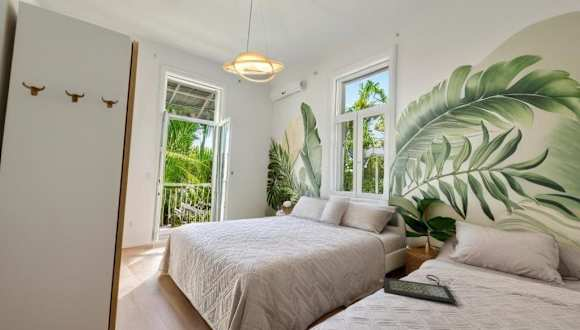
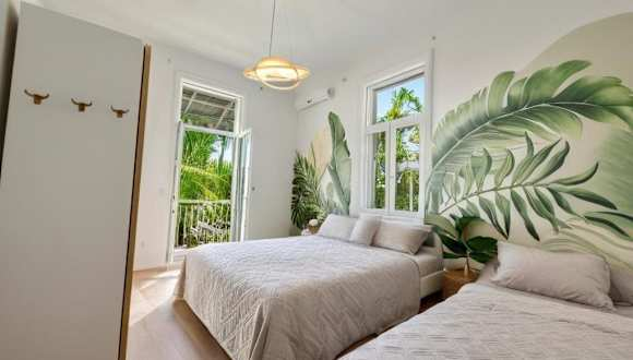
- clutch bag (419, 288)
